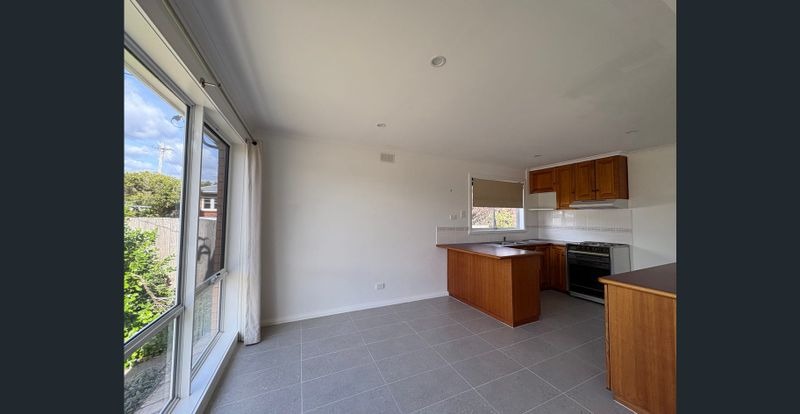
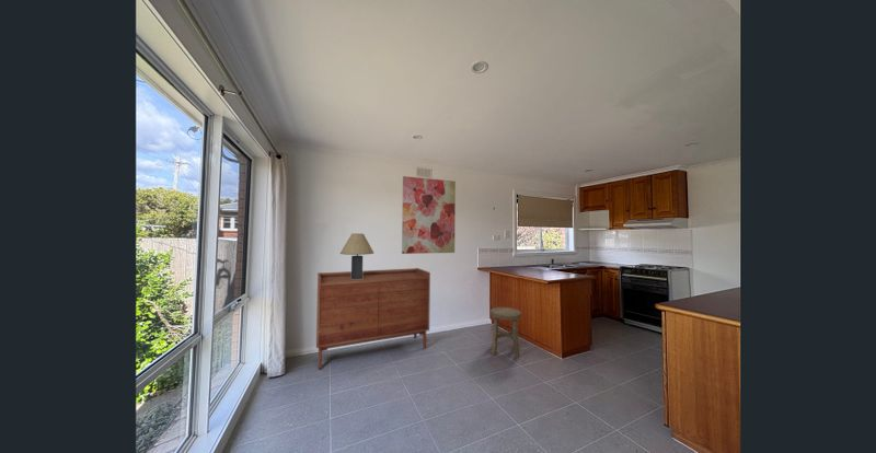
+ sideboard (373, 312)
+ stool (505, 333)
+ table lamp (357, 255)
+ wall art (429, 216)
